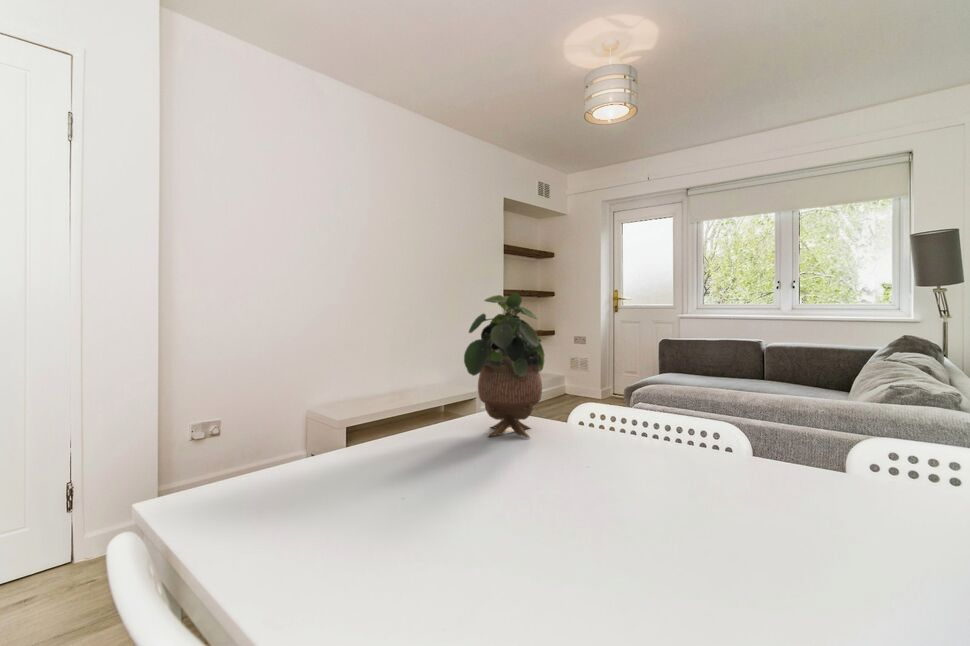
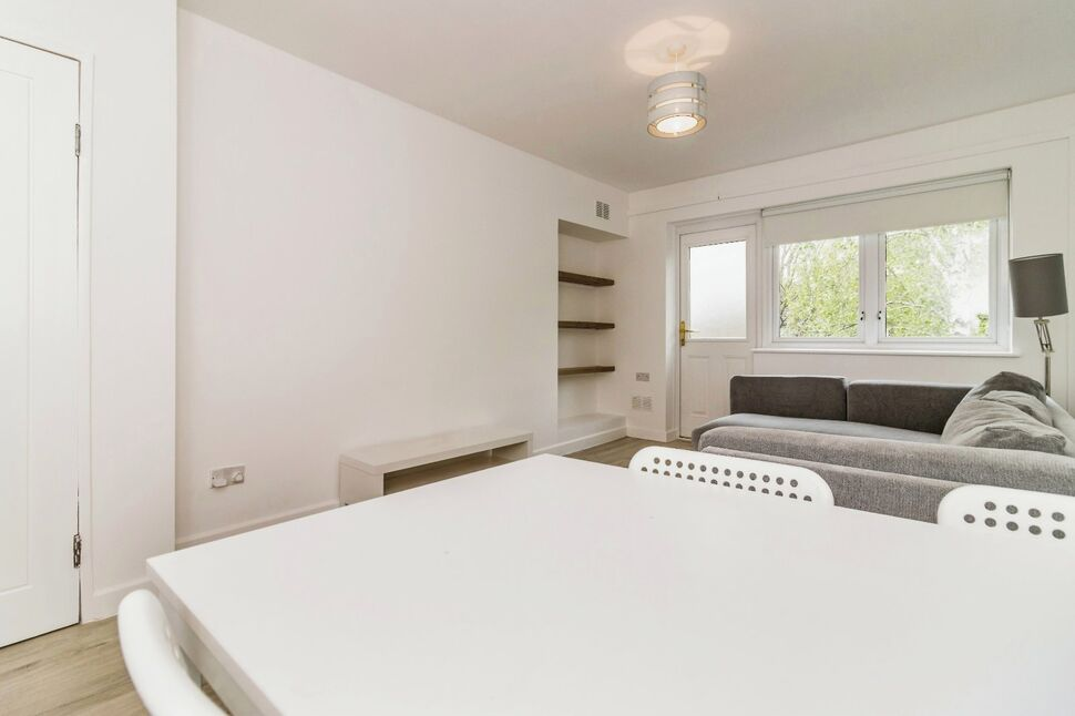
- potted plant (505, 363)
